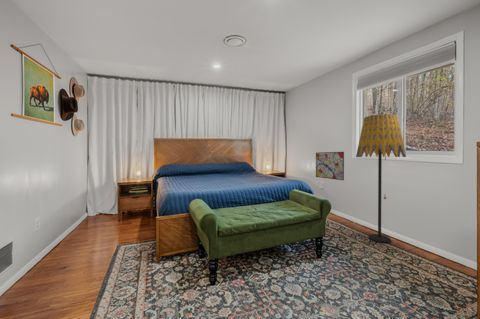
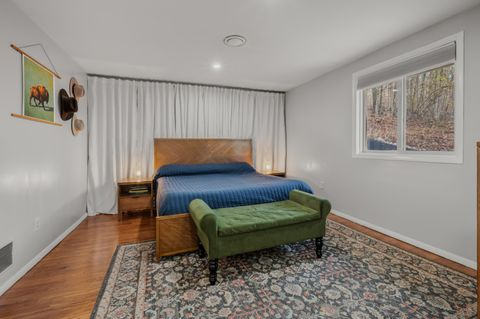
- wall art (328, 165)
- floor lamp (379, 177)
